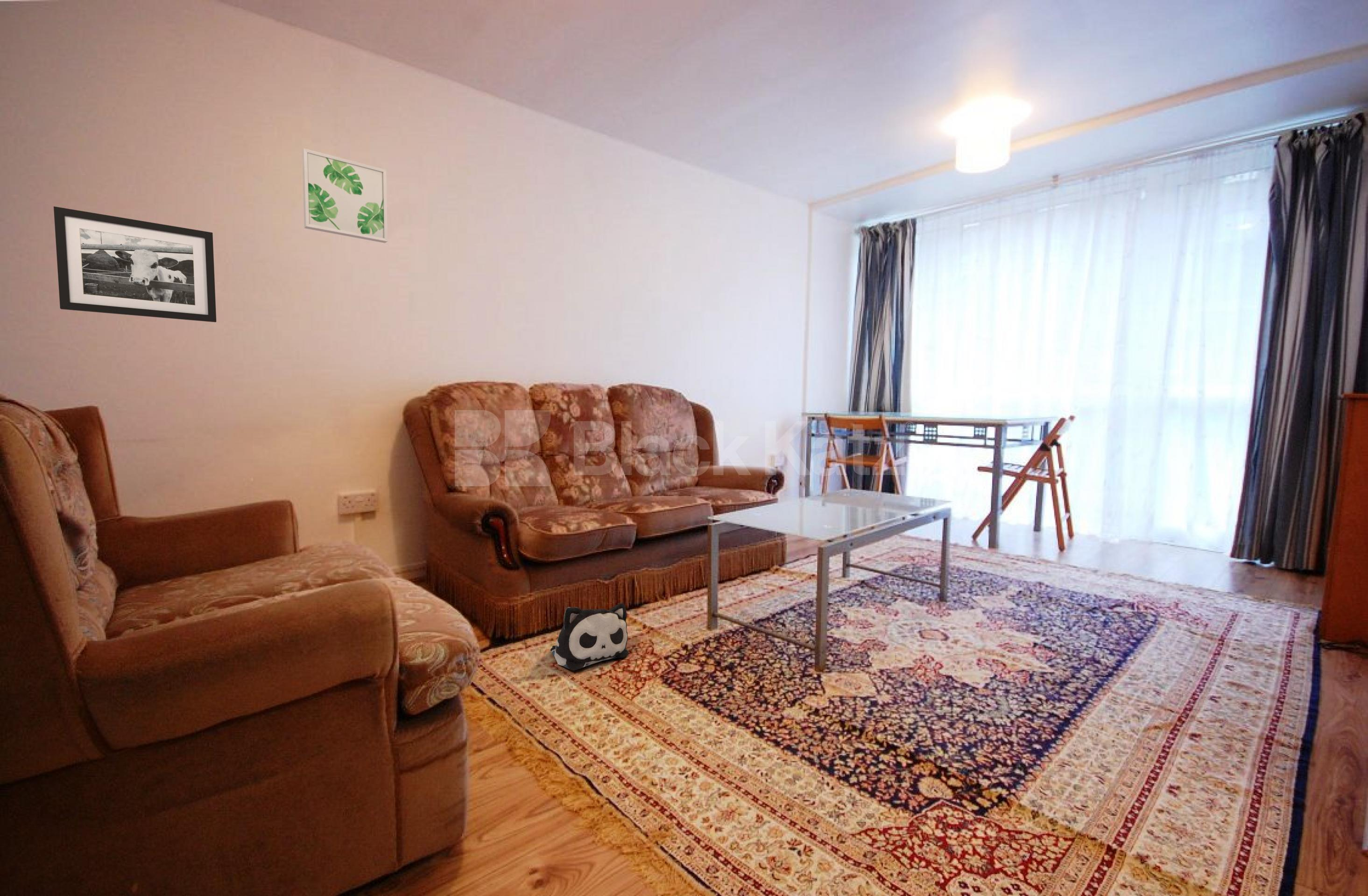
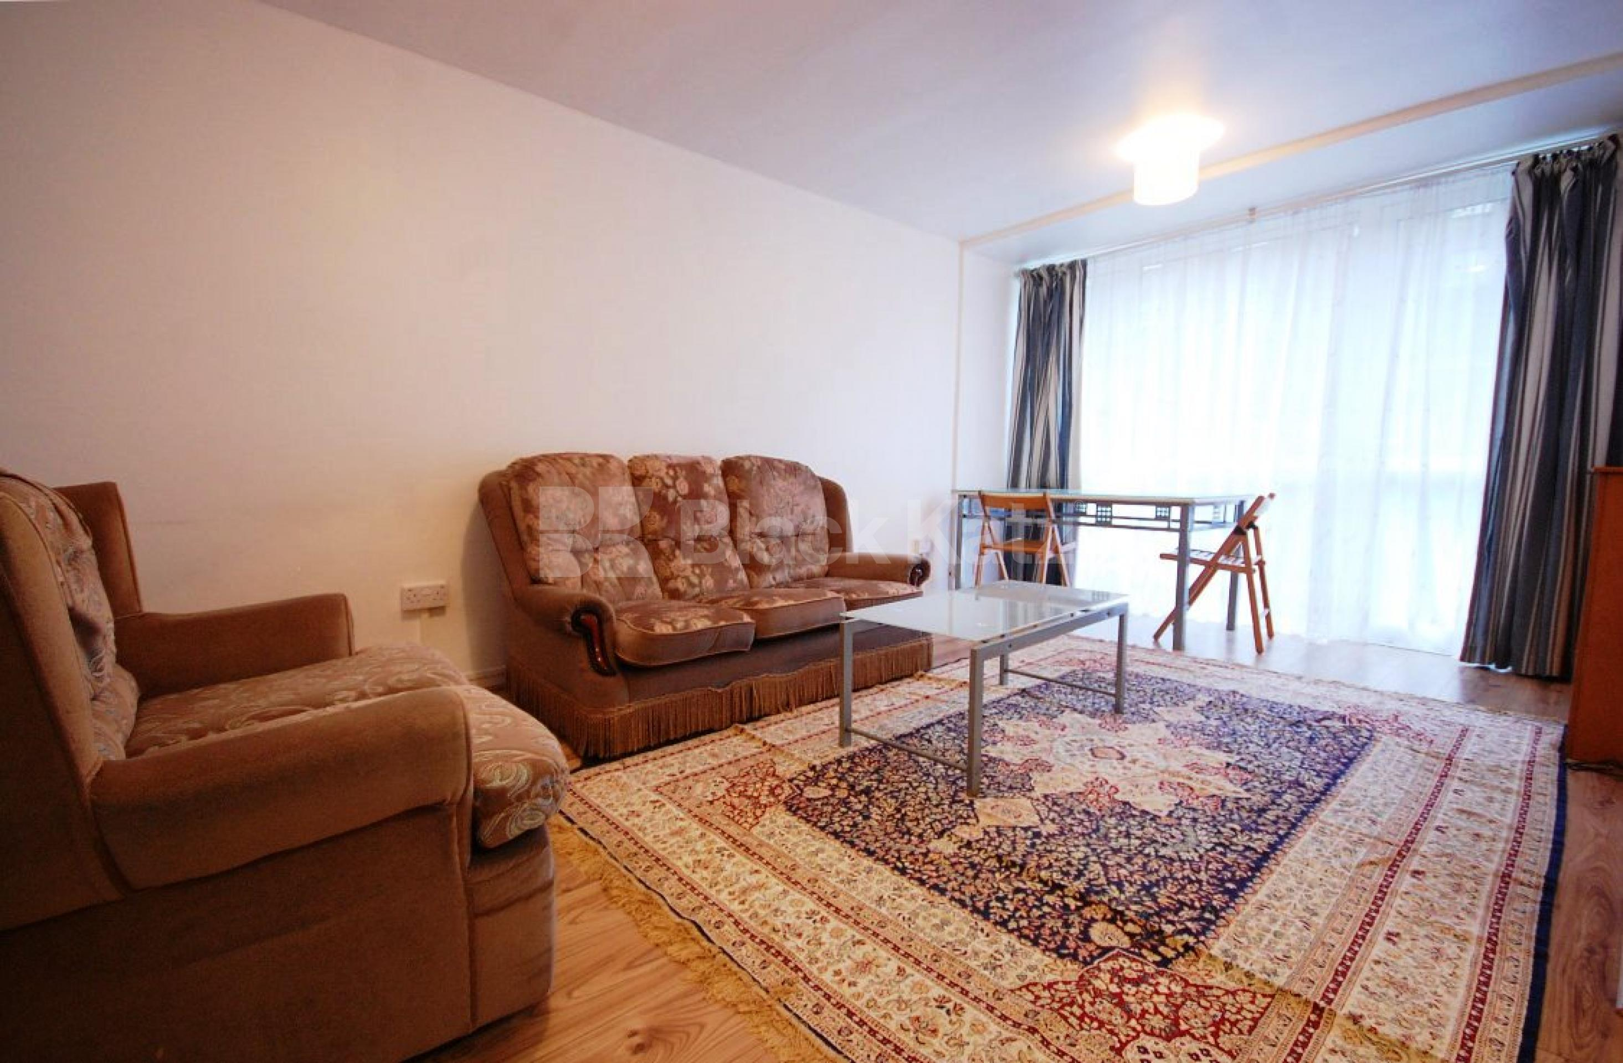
- wall art (346, 198)
- plush toy (582, 623)
- picture frame (141, 268)
